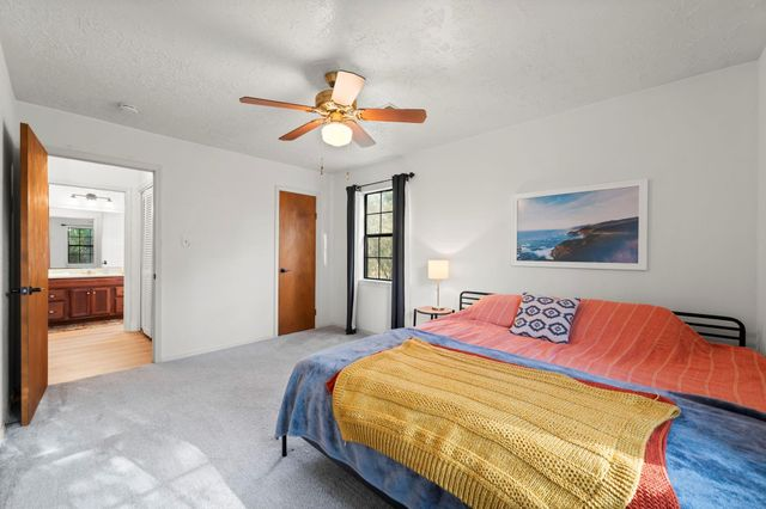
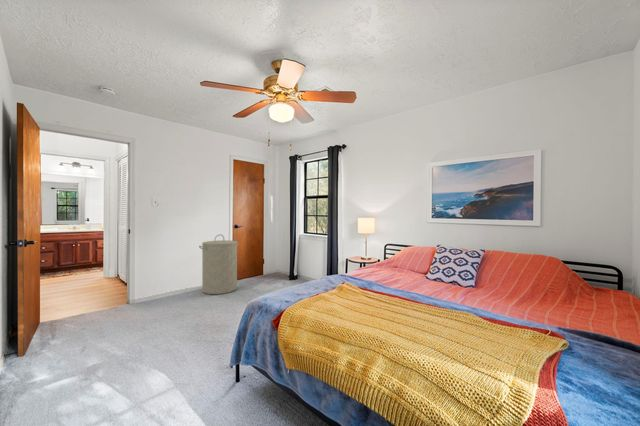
+ laundry hamper (220, 262)
